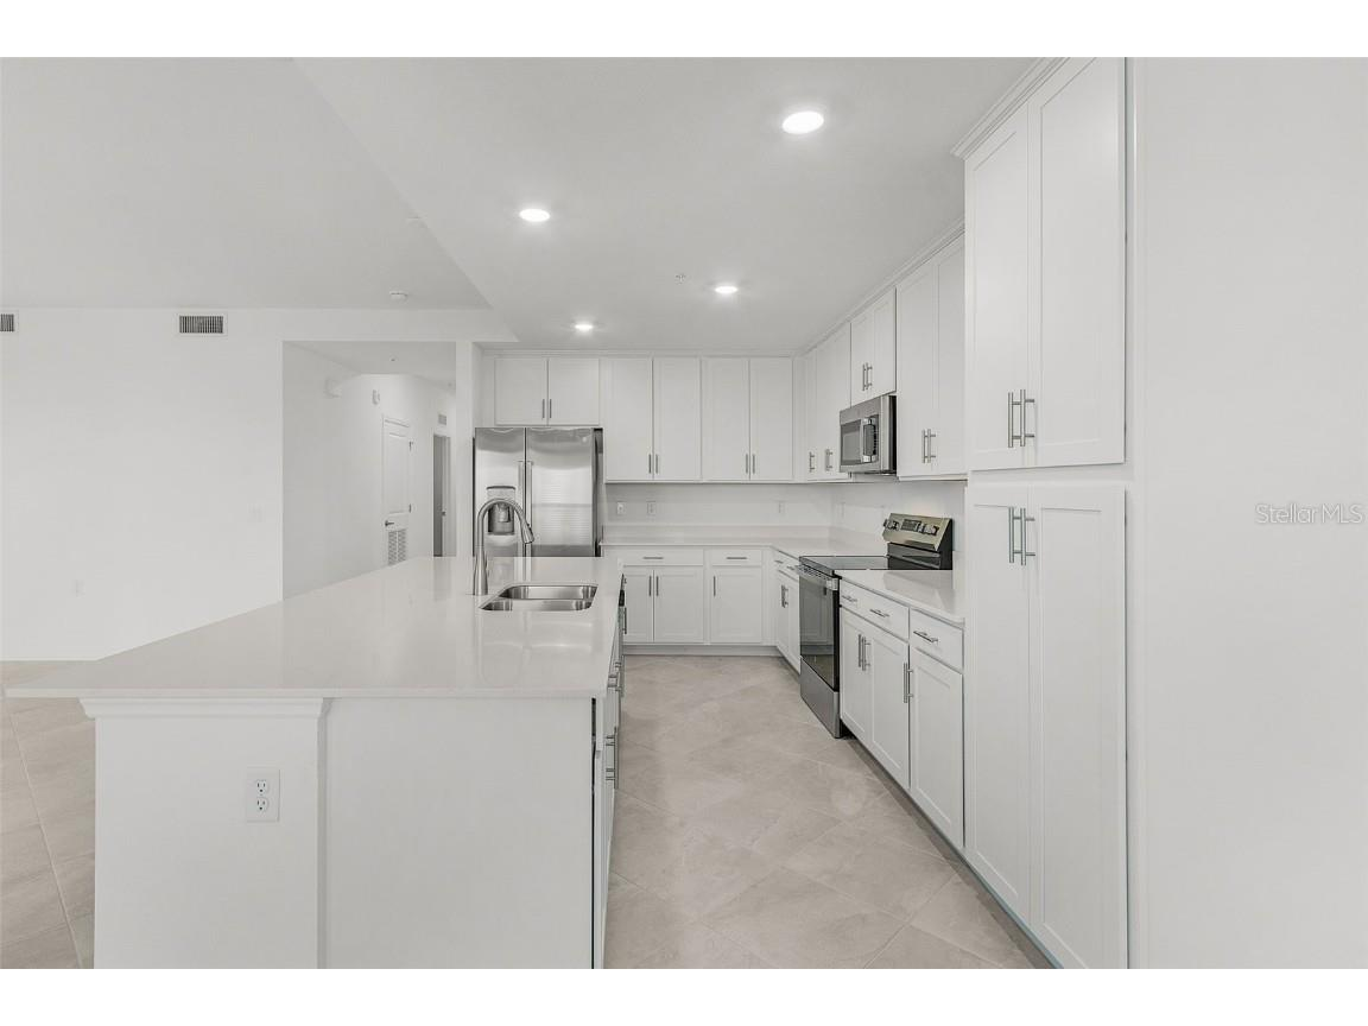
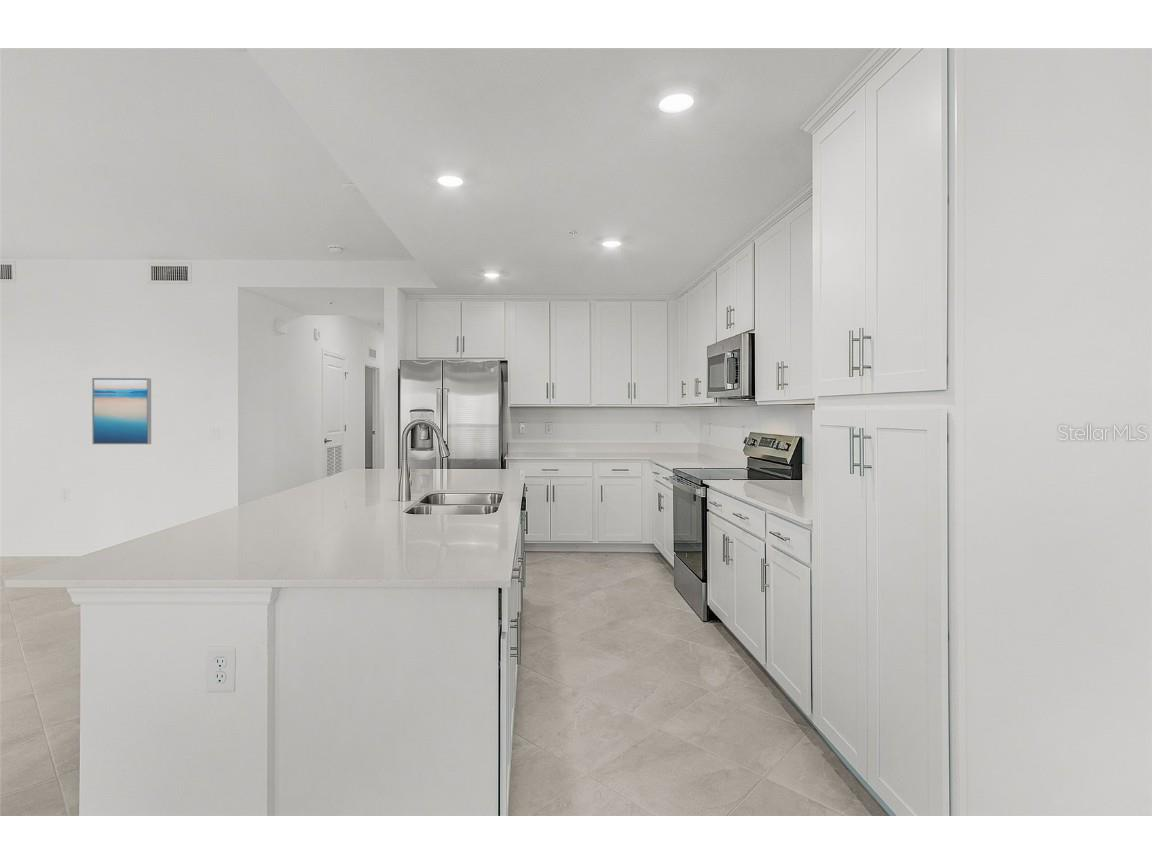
+ wall art (121, 411)
